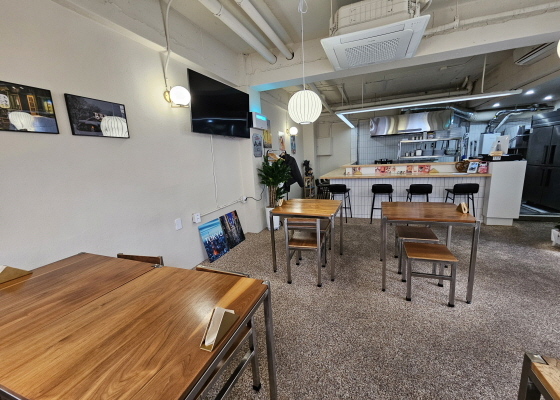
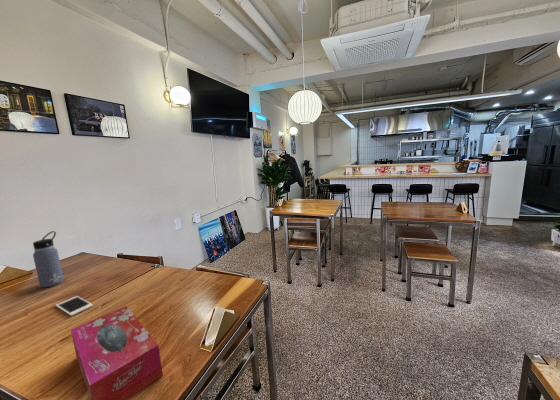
+ water bottle (48, 258)
+ cell phone (74, 305)
+ tissue box (114, 351)
